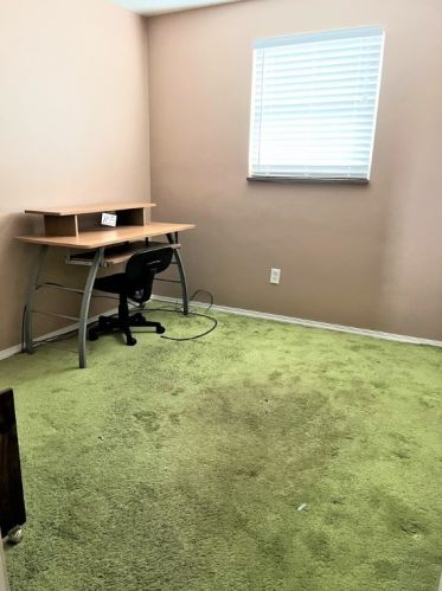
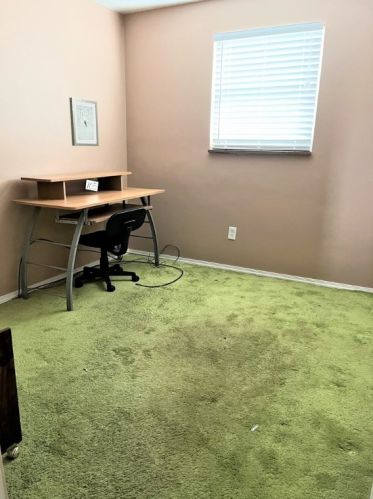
+ wall art (84, 123)
